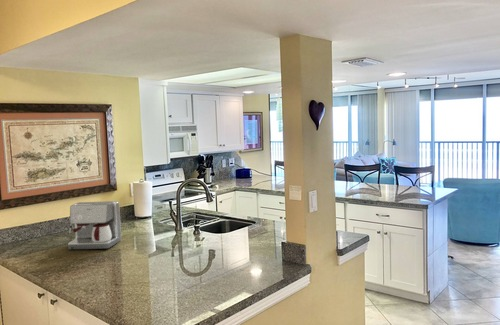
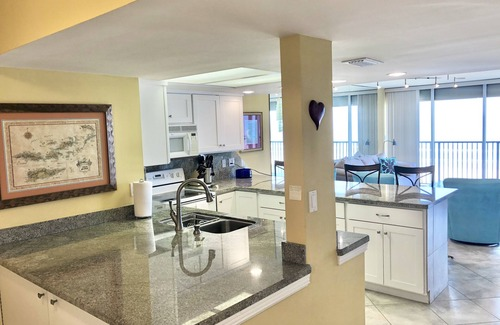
- coffee maker (94, 224)
